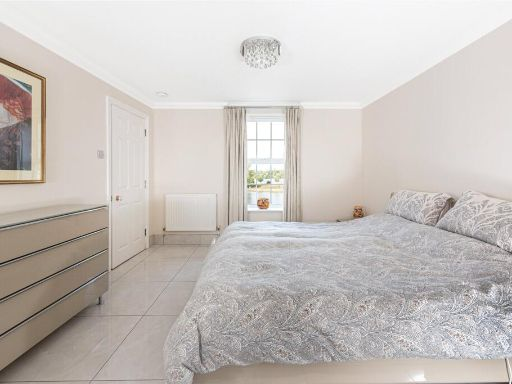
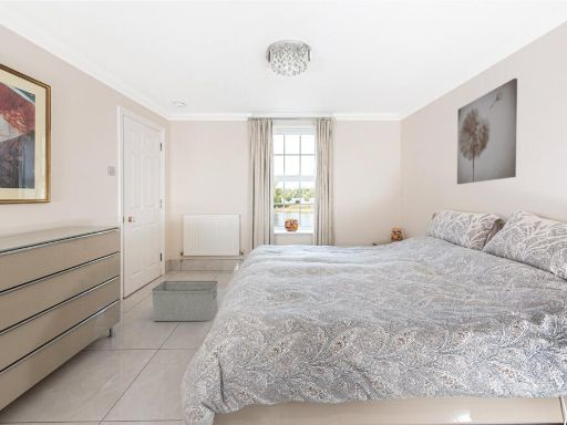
+ storage bin (186, 300)
+ wall art (483, 138)
